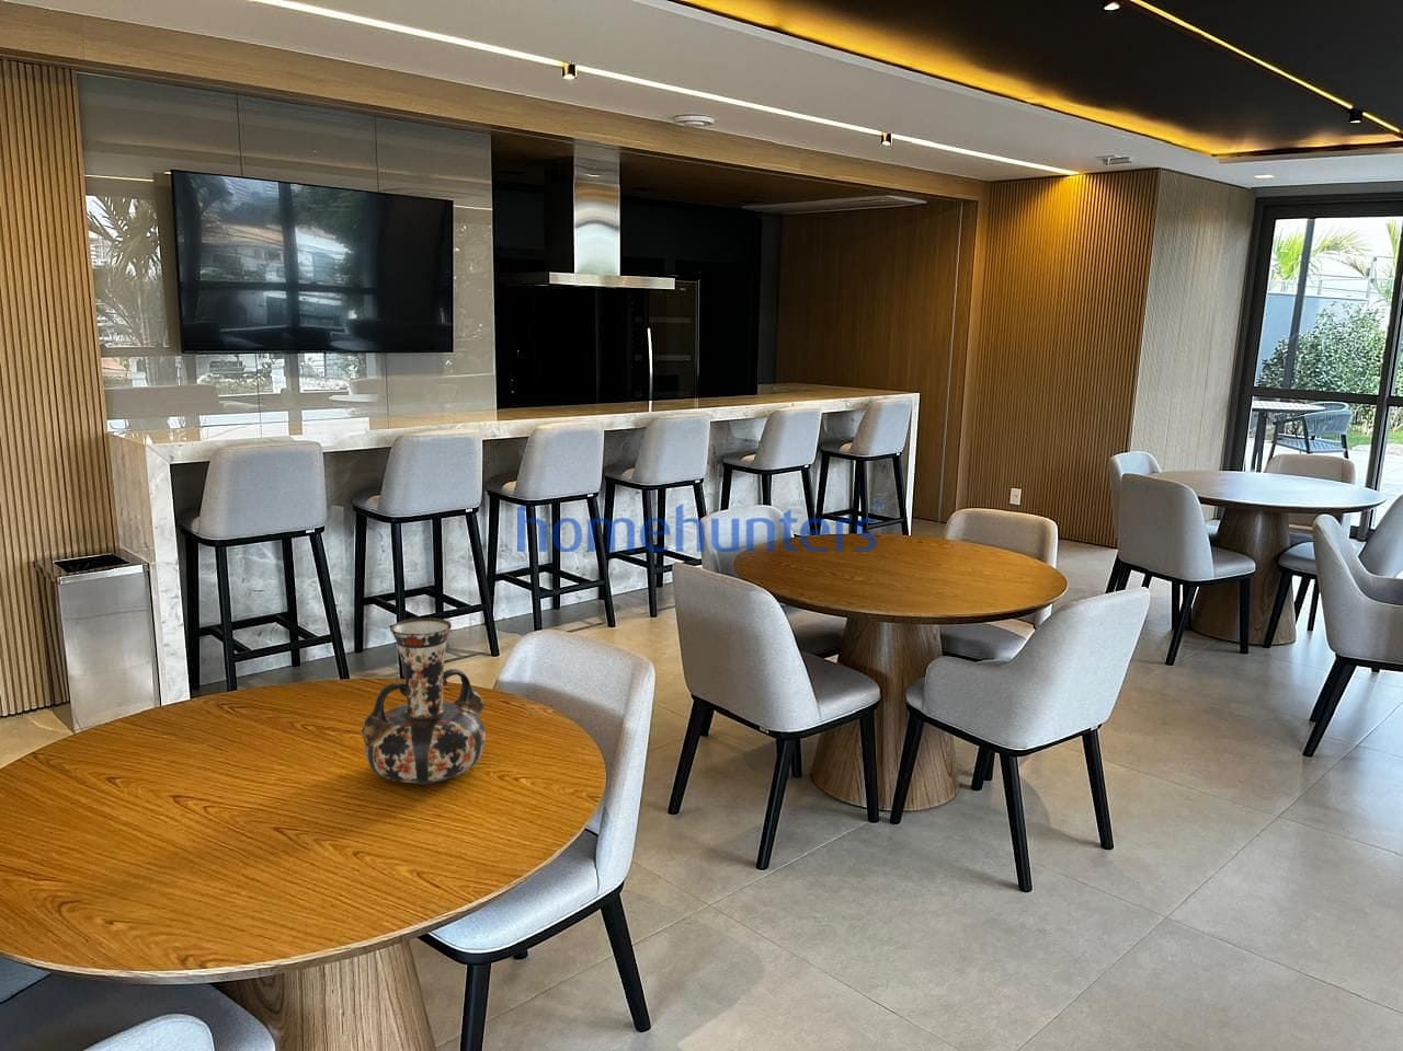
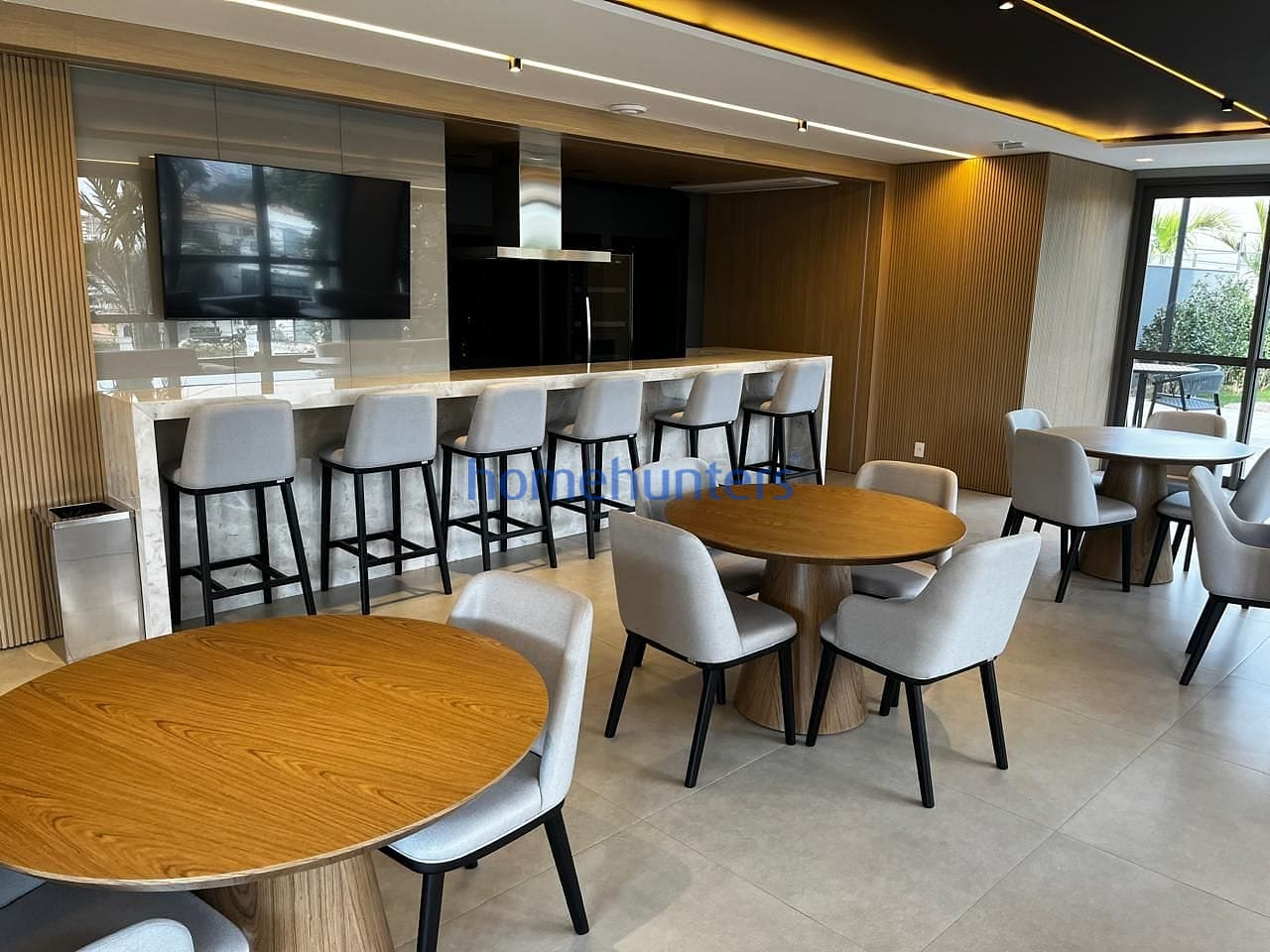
- decorative vase (424, 699)
